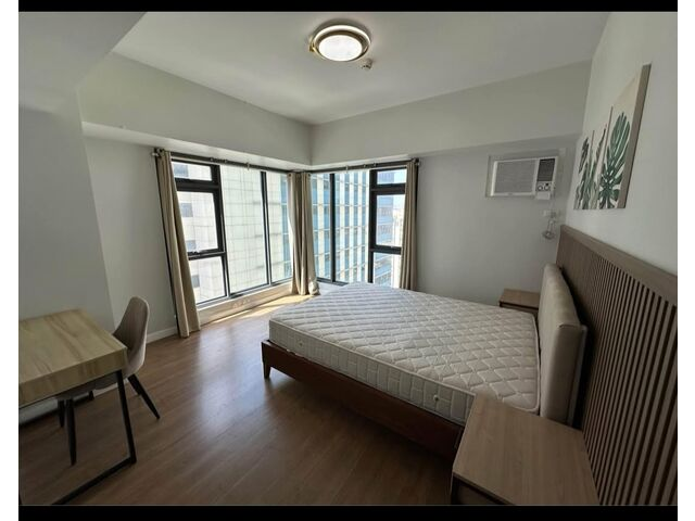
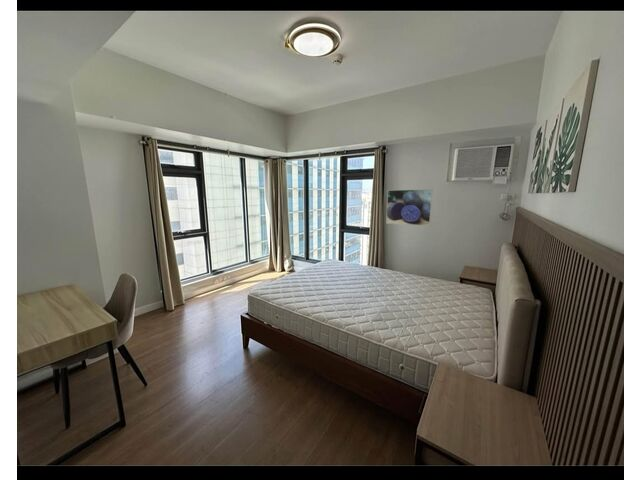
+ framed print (408, 207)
